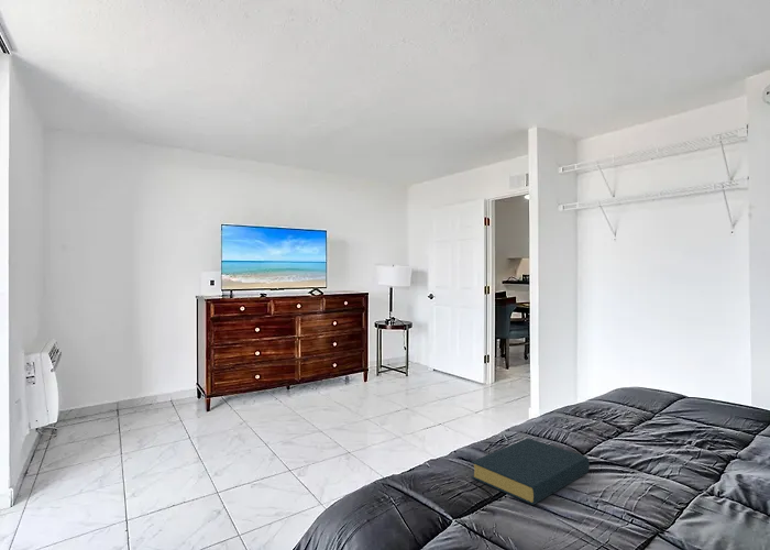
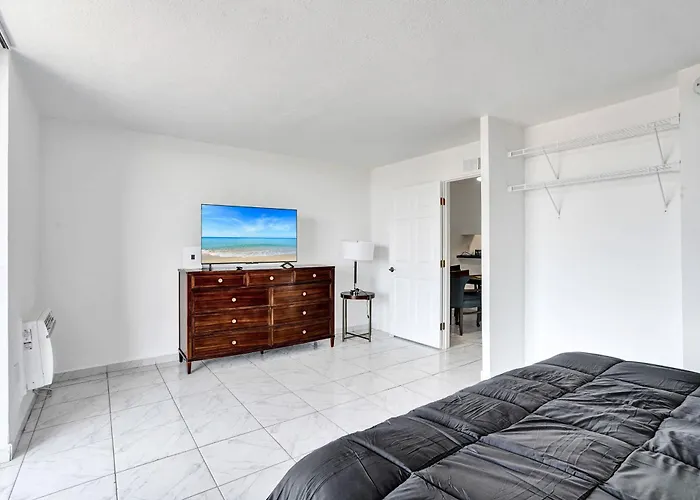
- hardback book (530, 466)
